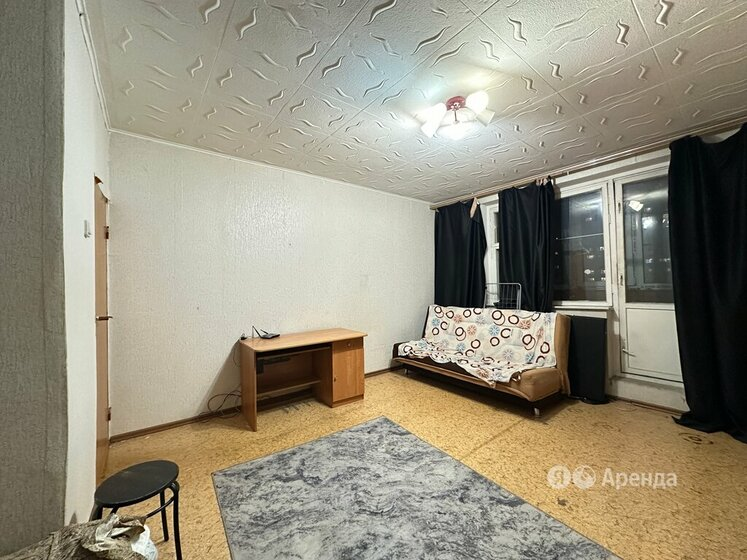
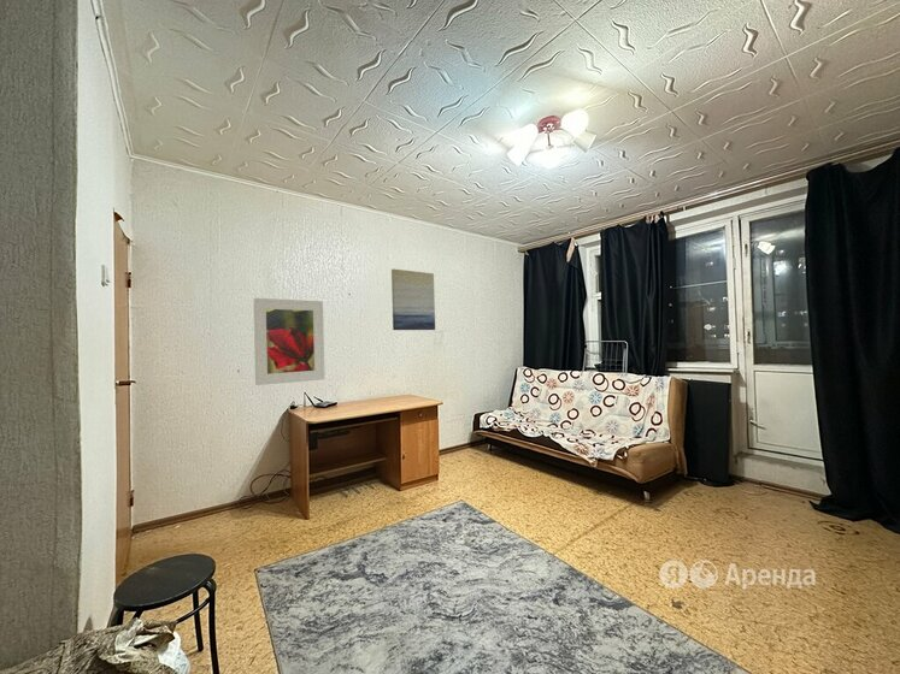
+ wall art (413, 300)
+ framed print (290, 341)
